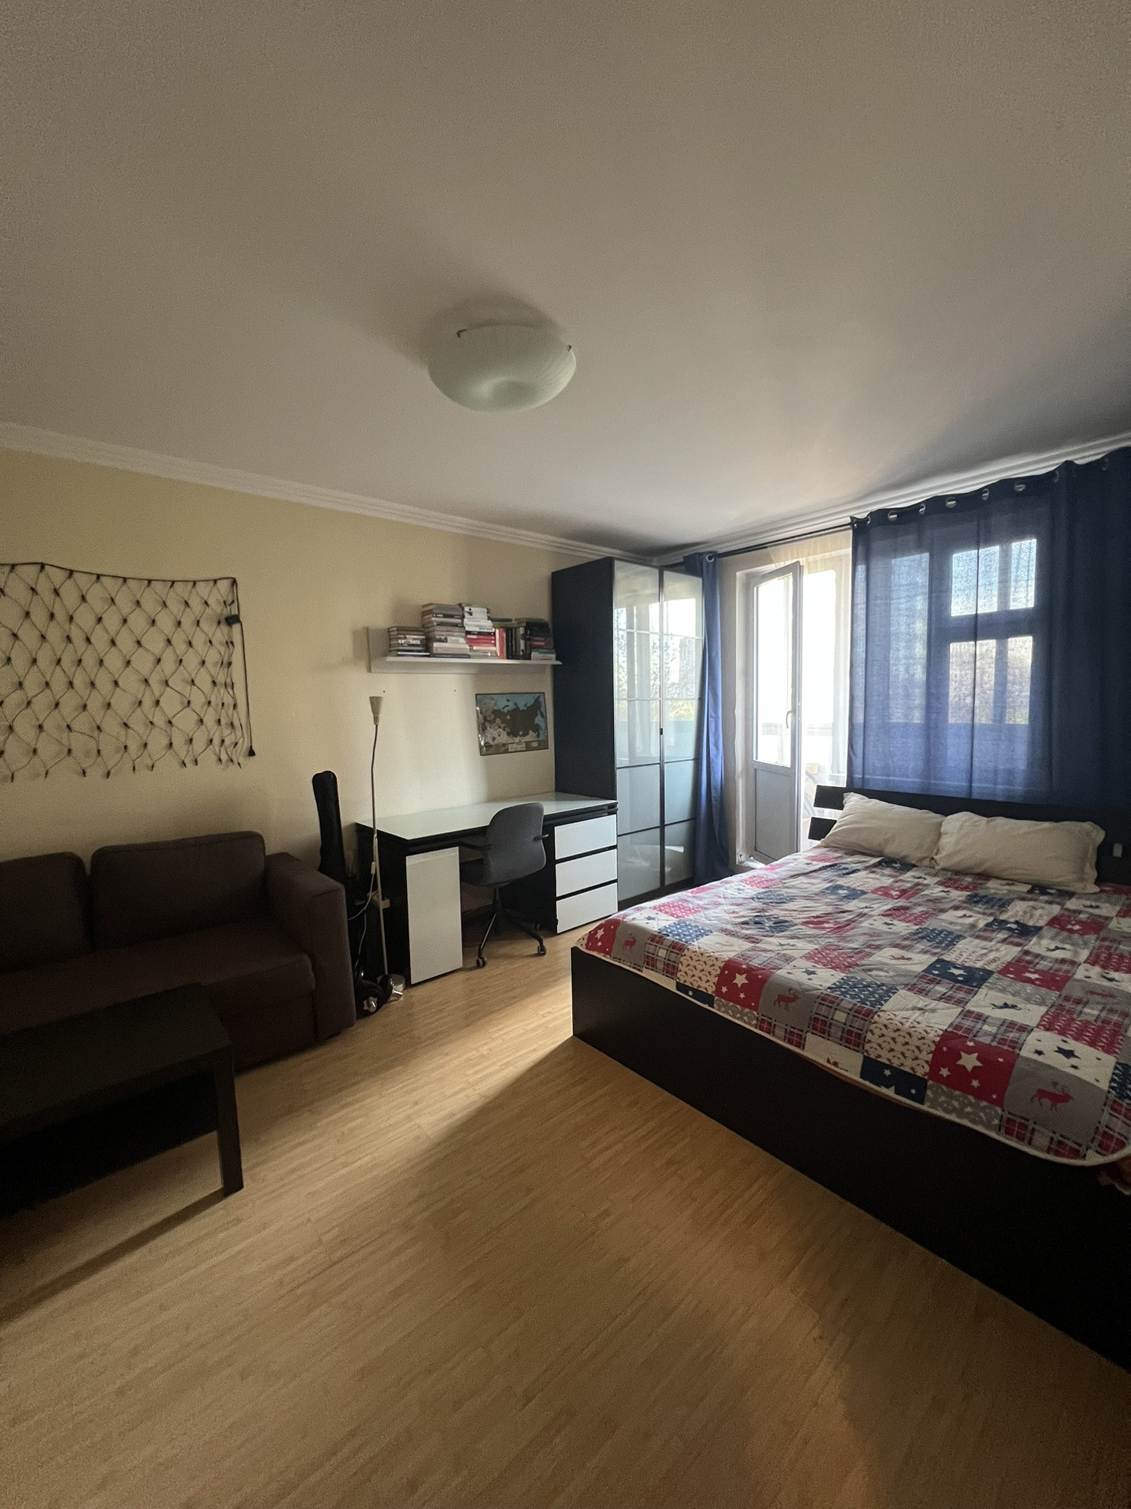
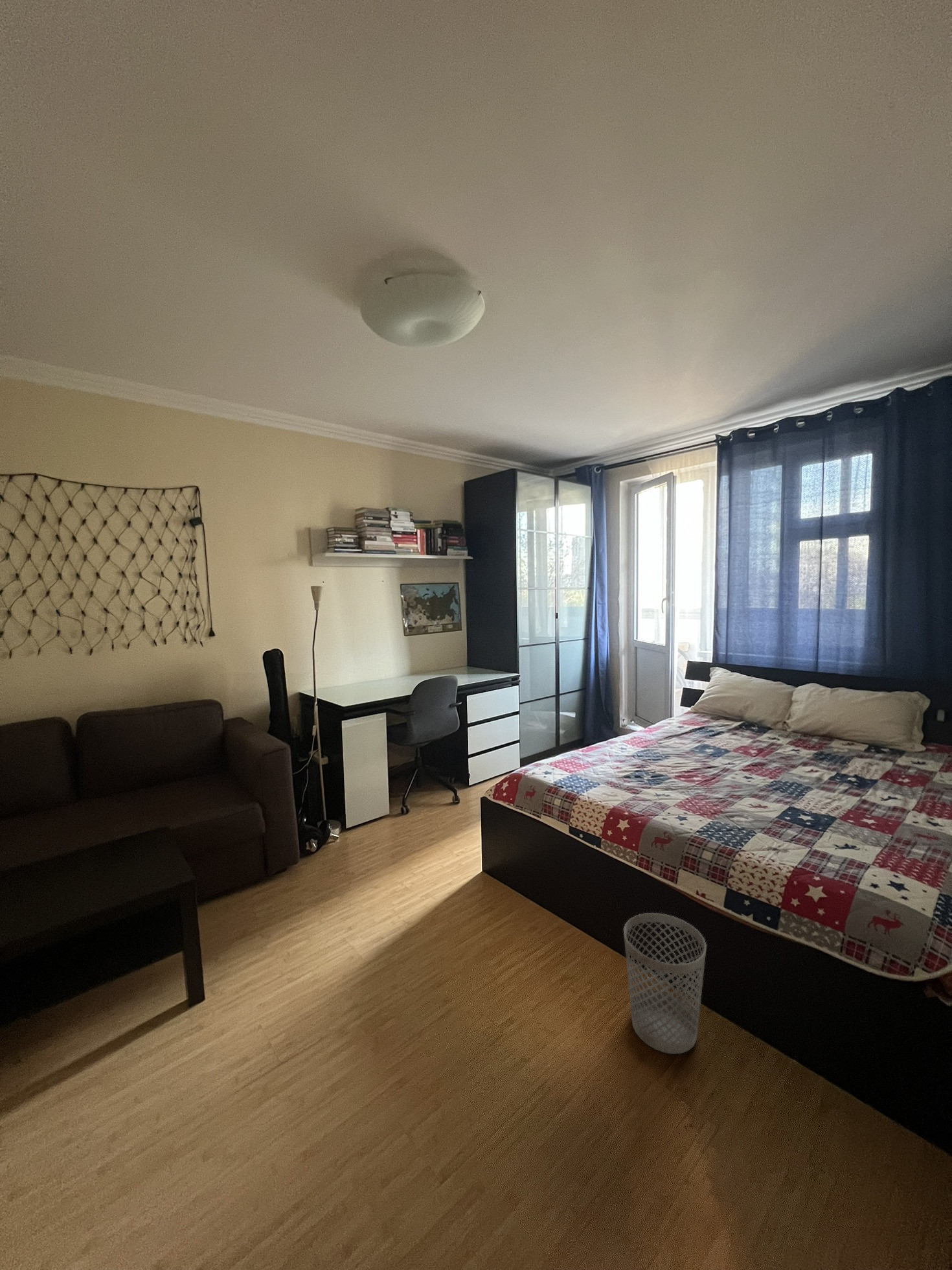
+ wastebasket (663, 982)
